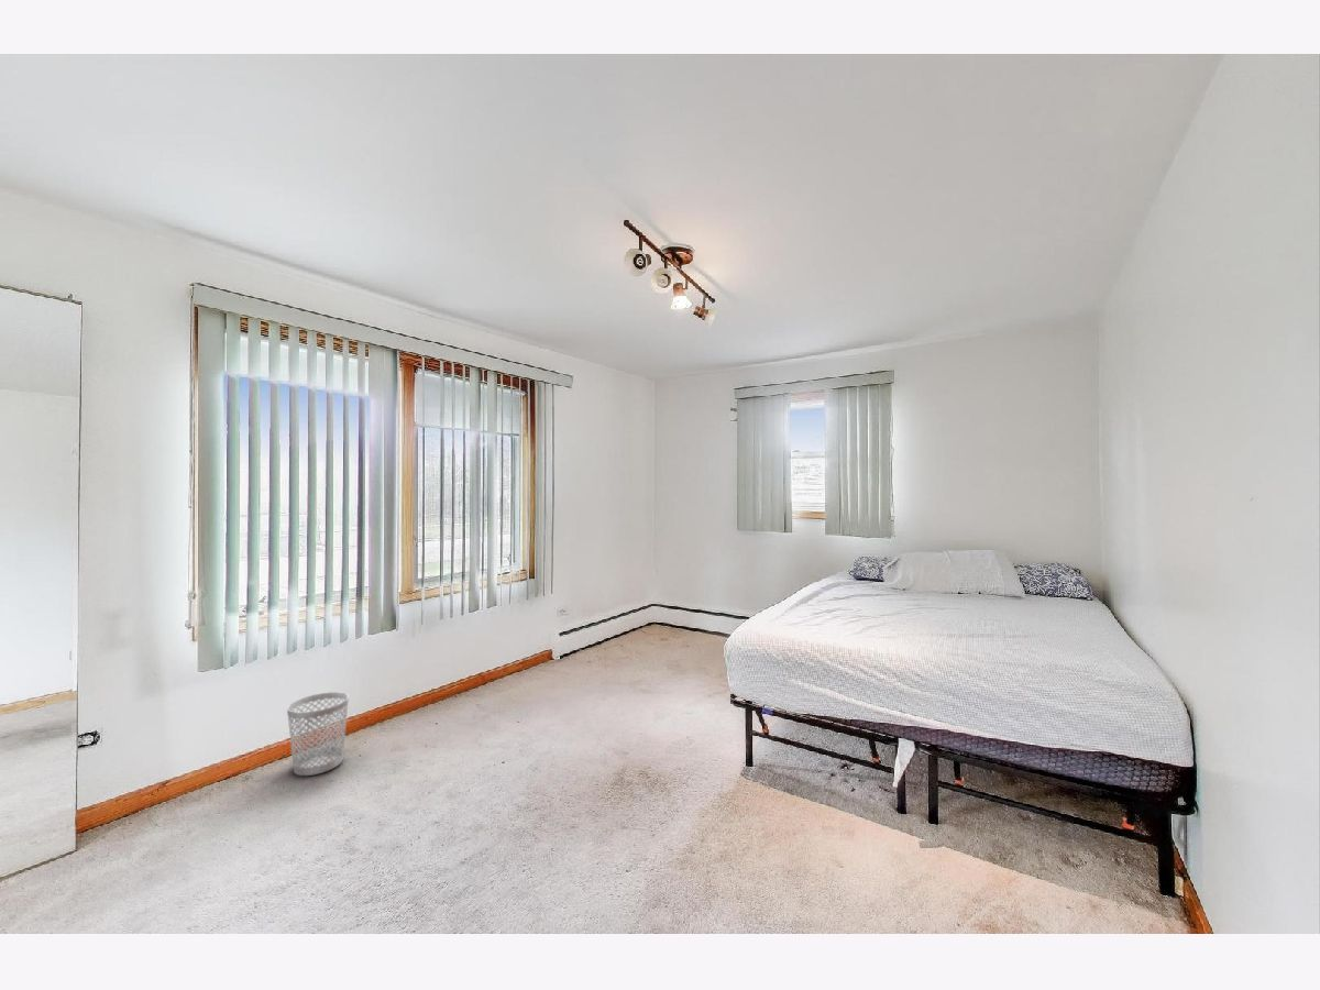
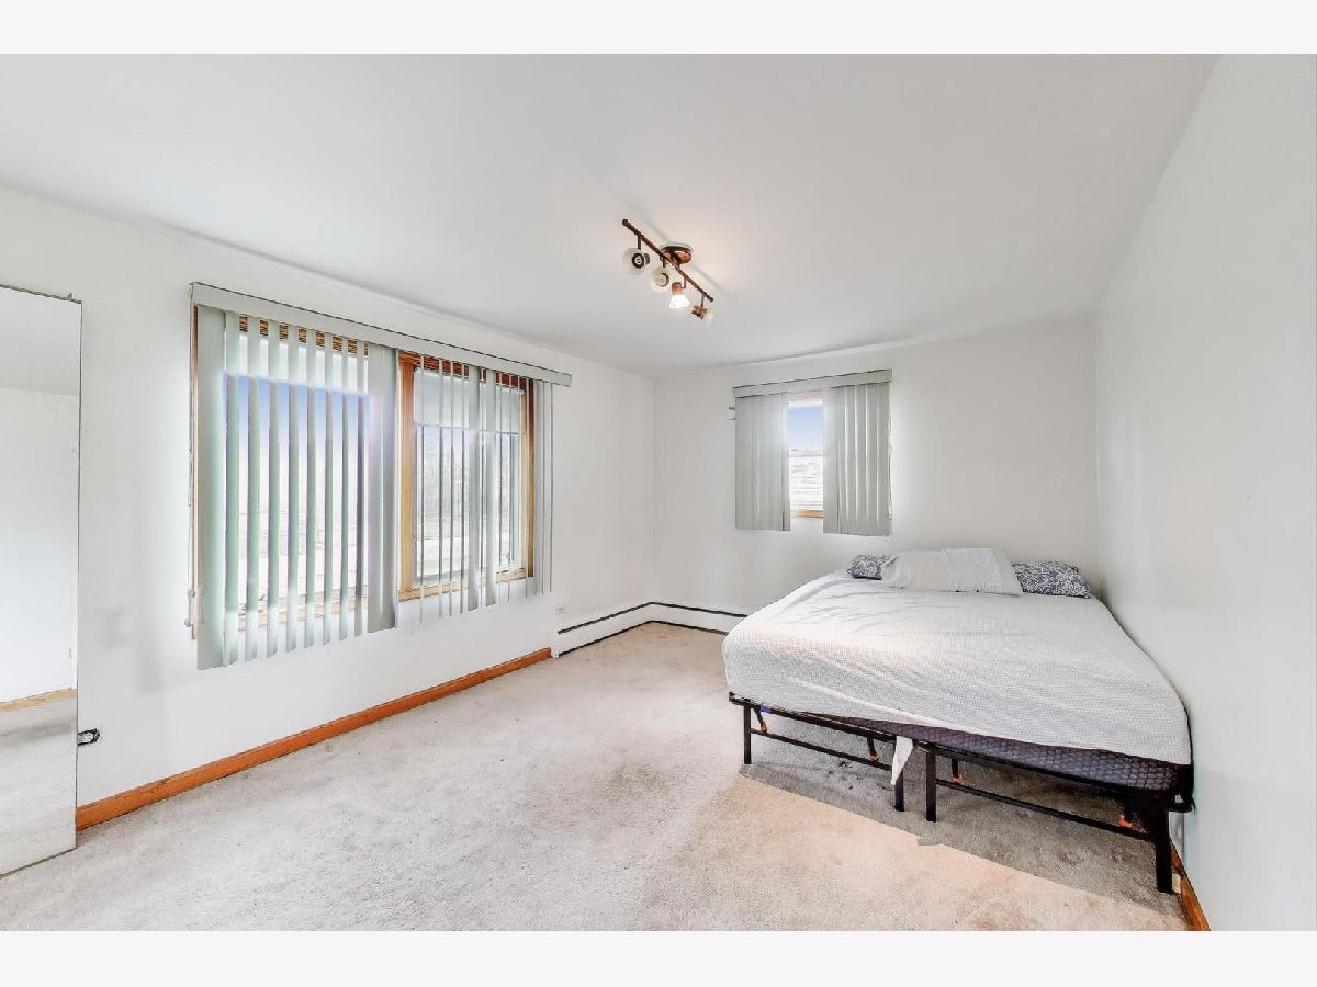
- wastebasket (318, 733)
